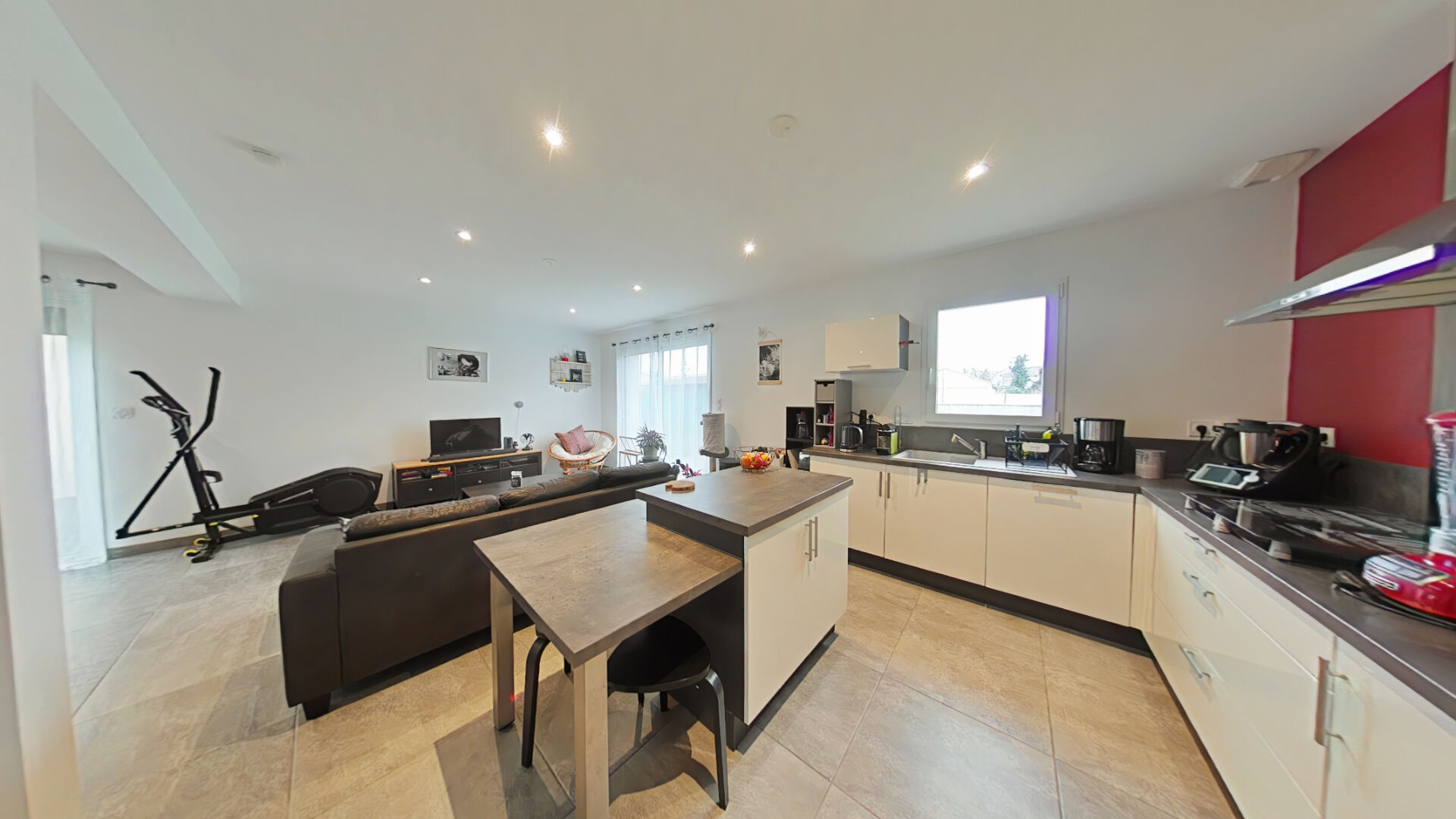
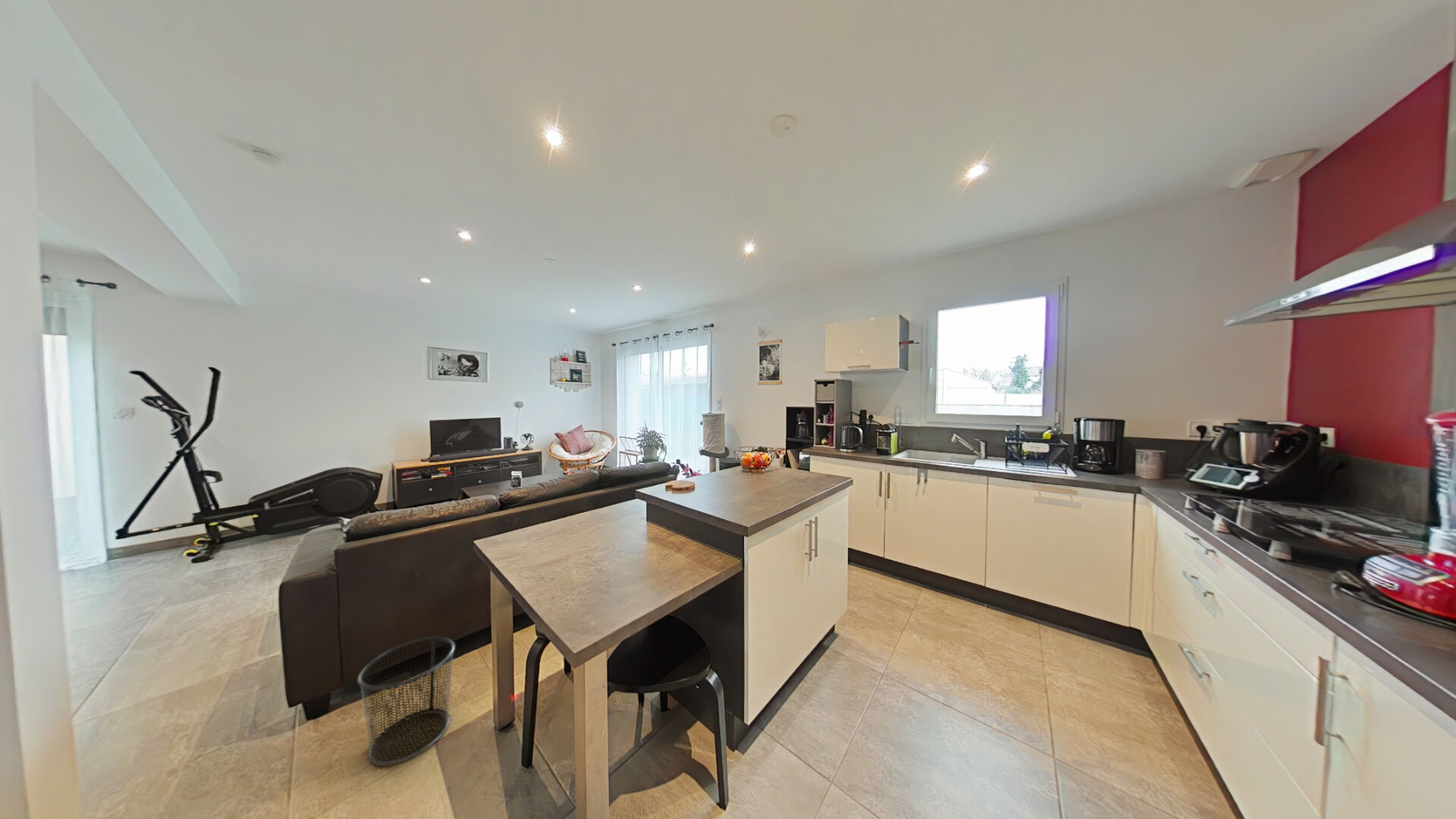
+ waste bin (410, 697)
